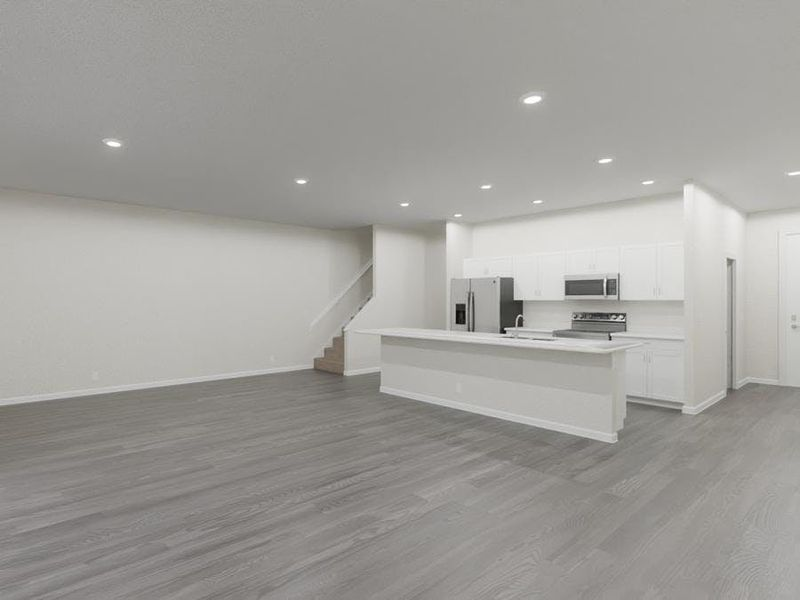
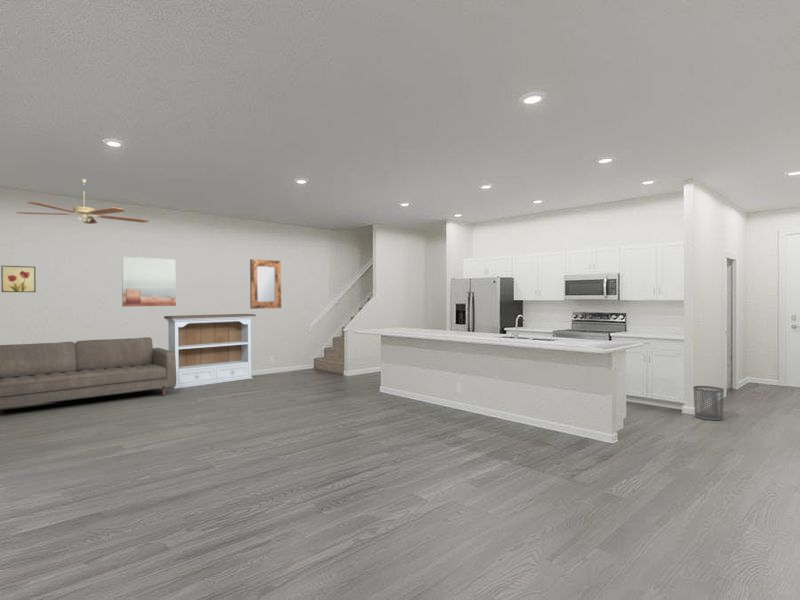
+ home mirror (266, 284)
+ ceiling fan (84, 201)
+ wall art (149, 282)
+ sofa (78, 371)
+ waste bin (708, 402)
+ wall art (18, 279)
+ bookshelf (212, 348)
